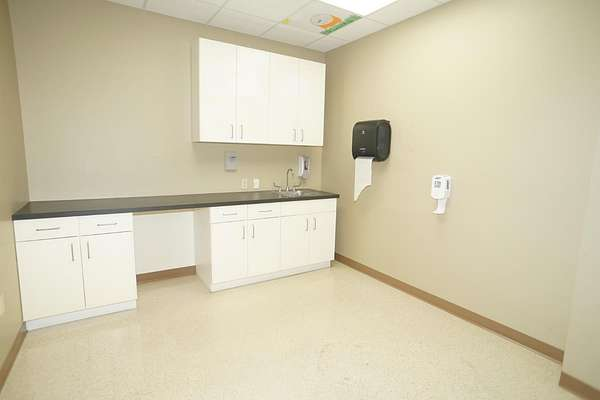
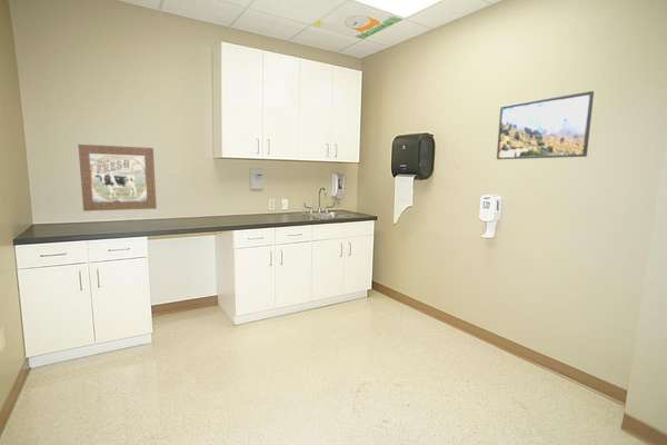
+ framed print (539, 129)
+ wall art (119, 178)
